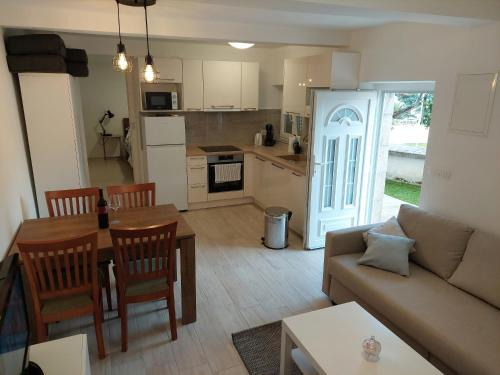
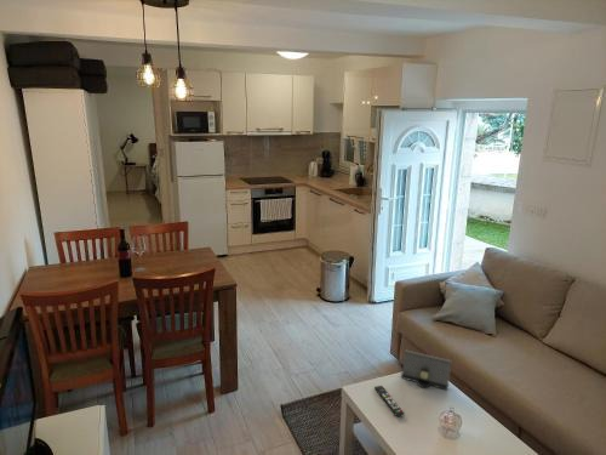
+ remote control (388, 399)
+ speaker (425, 368)
